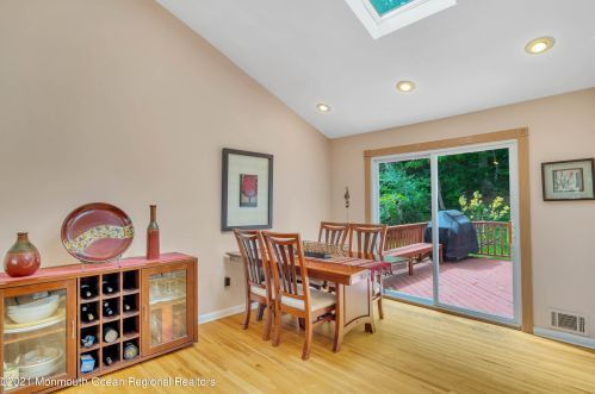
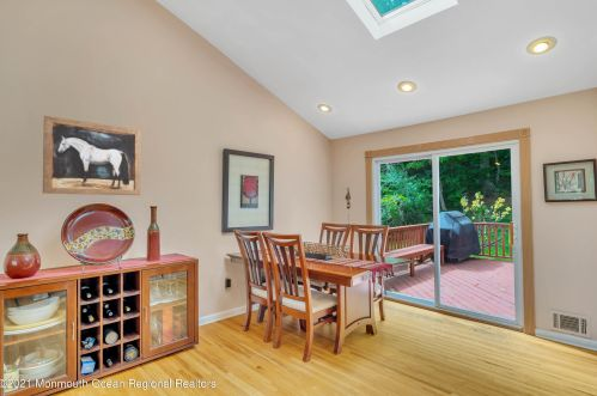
+ wall art (96, 158)
